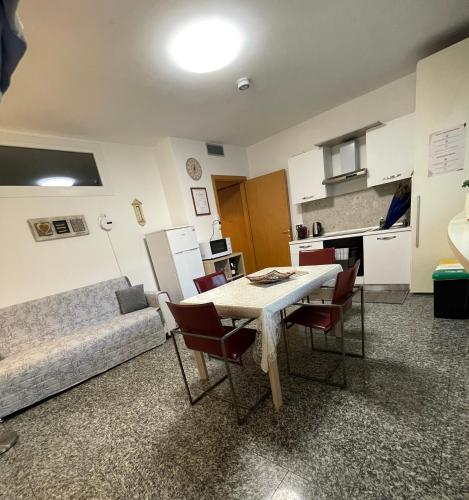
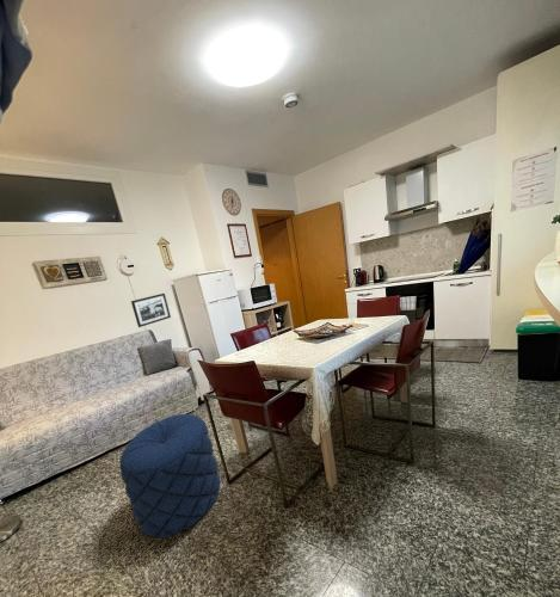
+ picture frame (152, 309)
+ pouf (172, 466)
